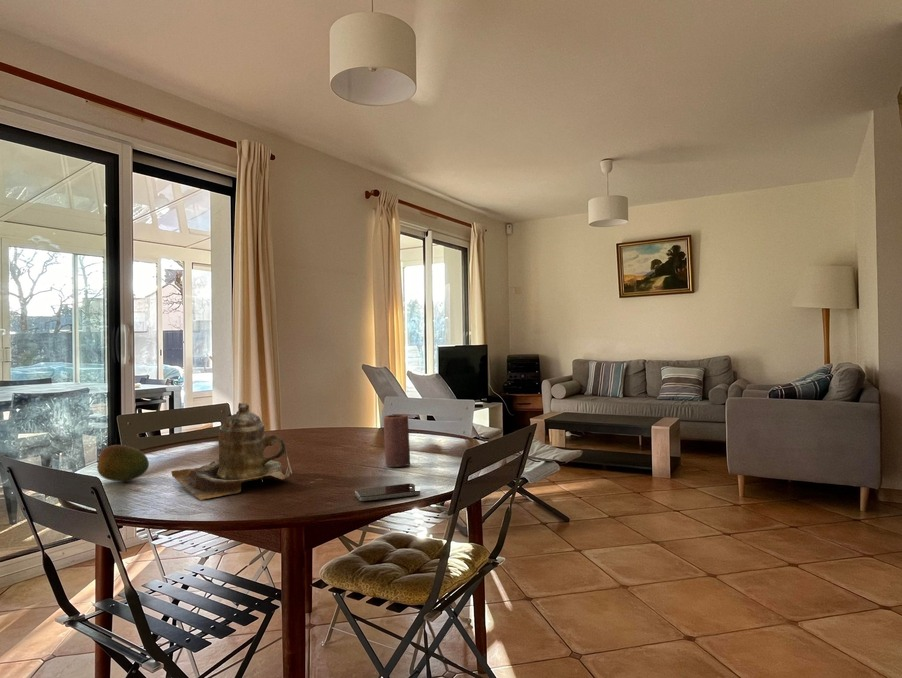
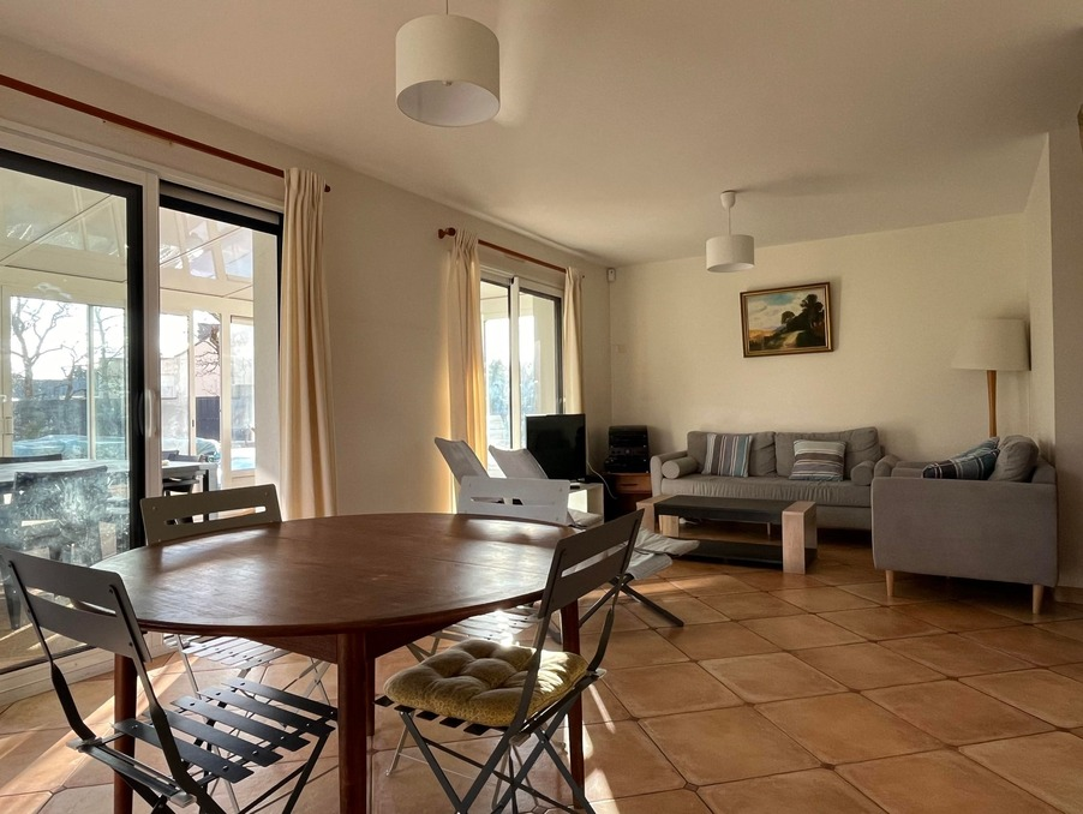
- candle (396, 440)
- teapot (232, 442)
- smartphone (387, 492)
- fruit (123, 462)
